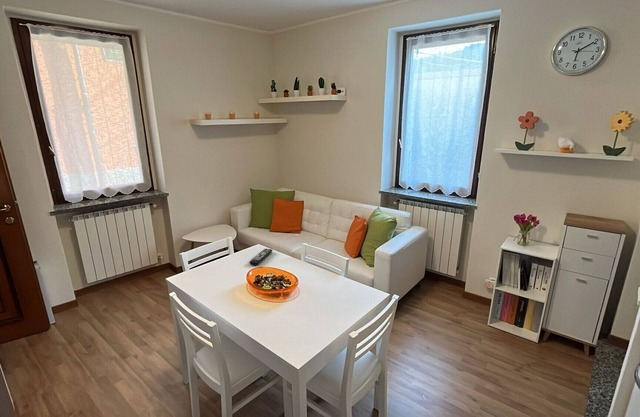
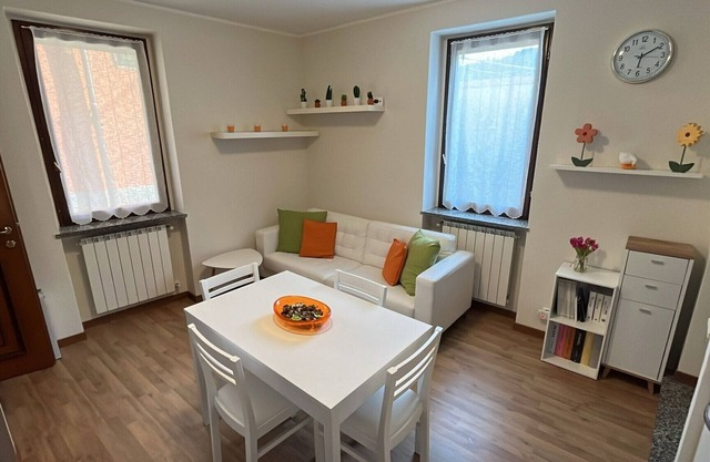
- remote control (261, 256)
